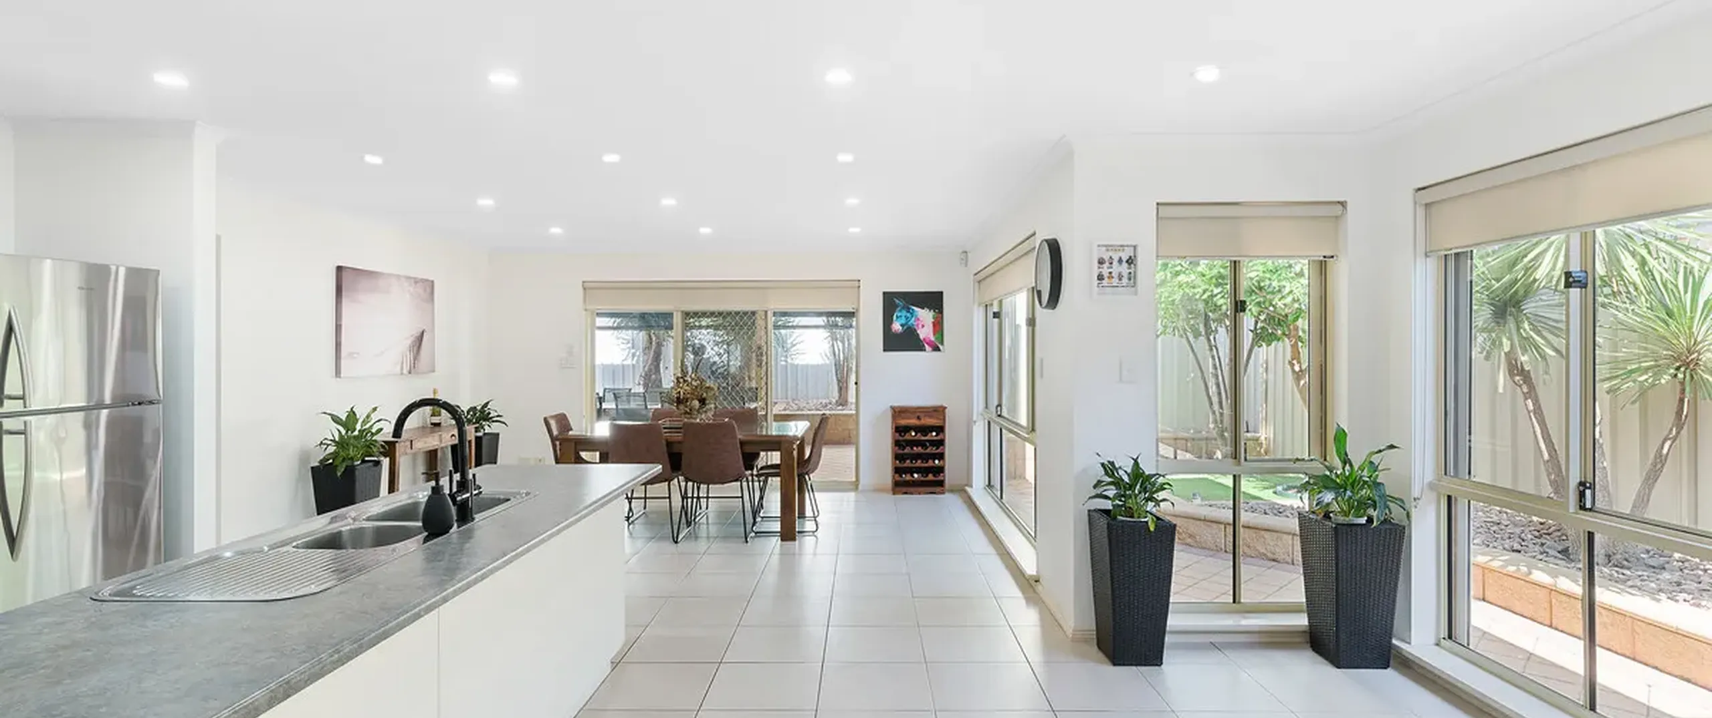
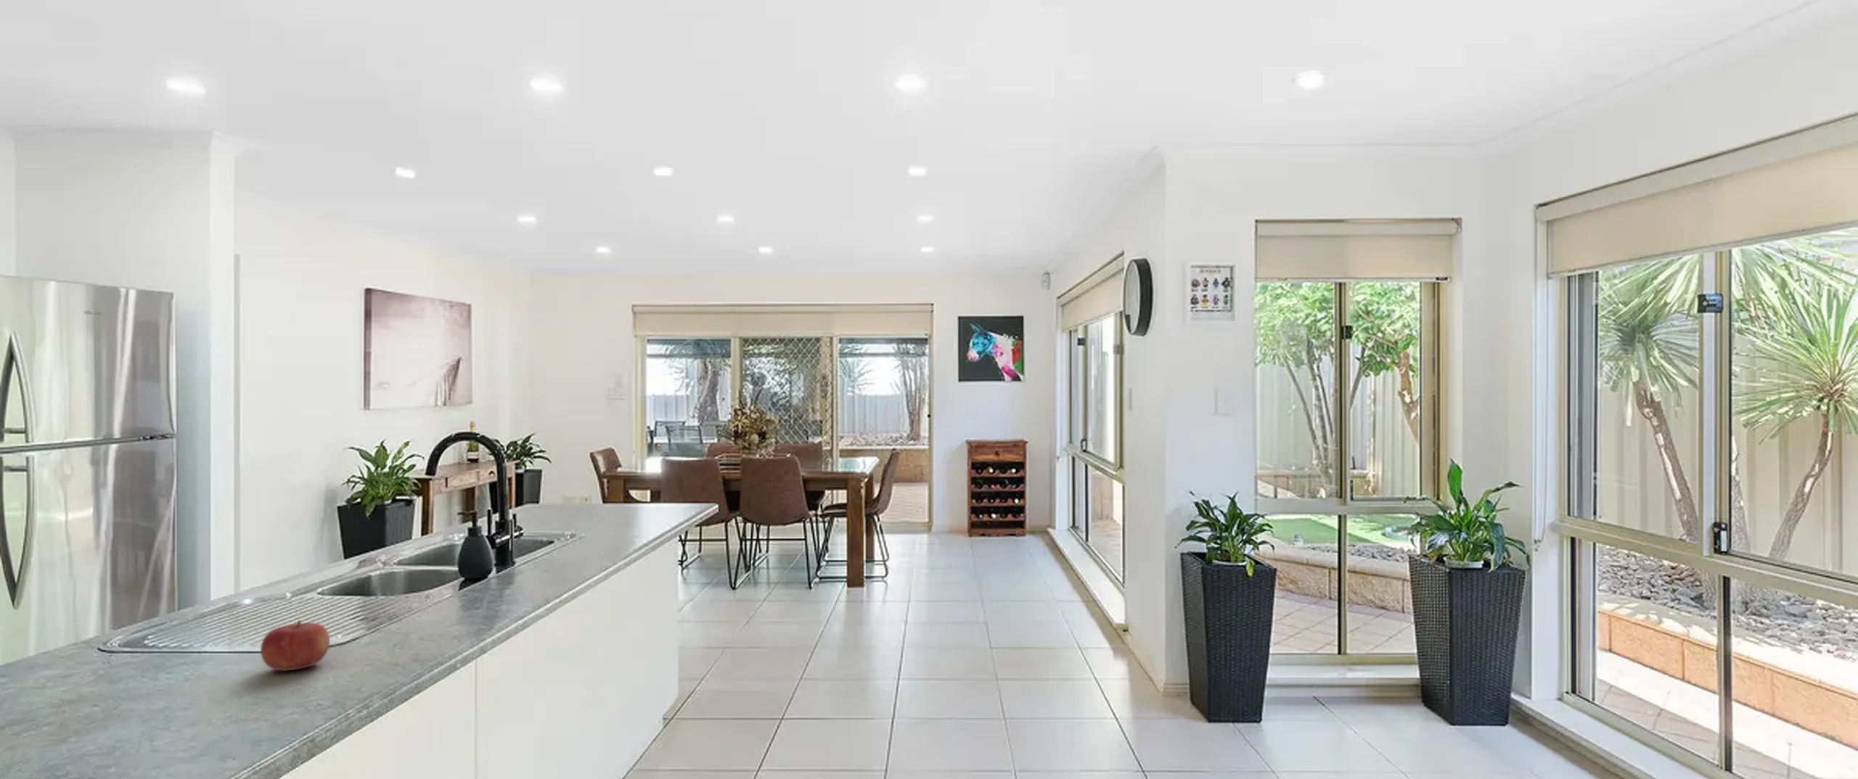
+ fruit (295, 644)
